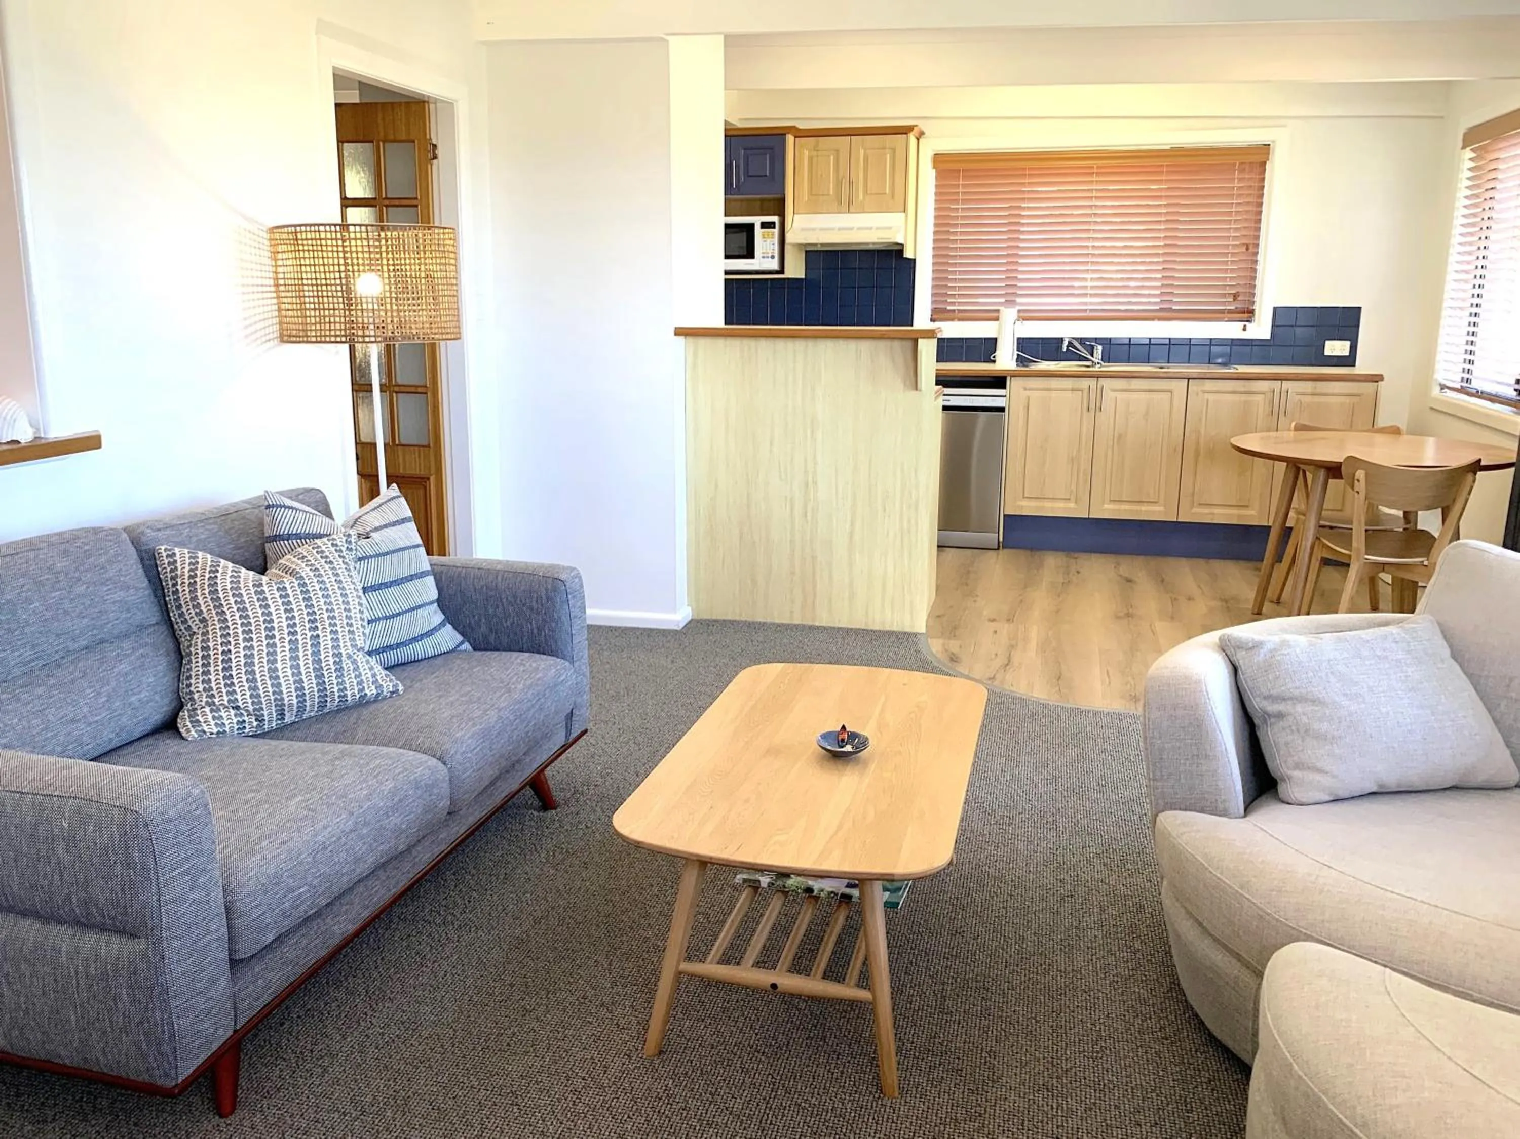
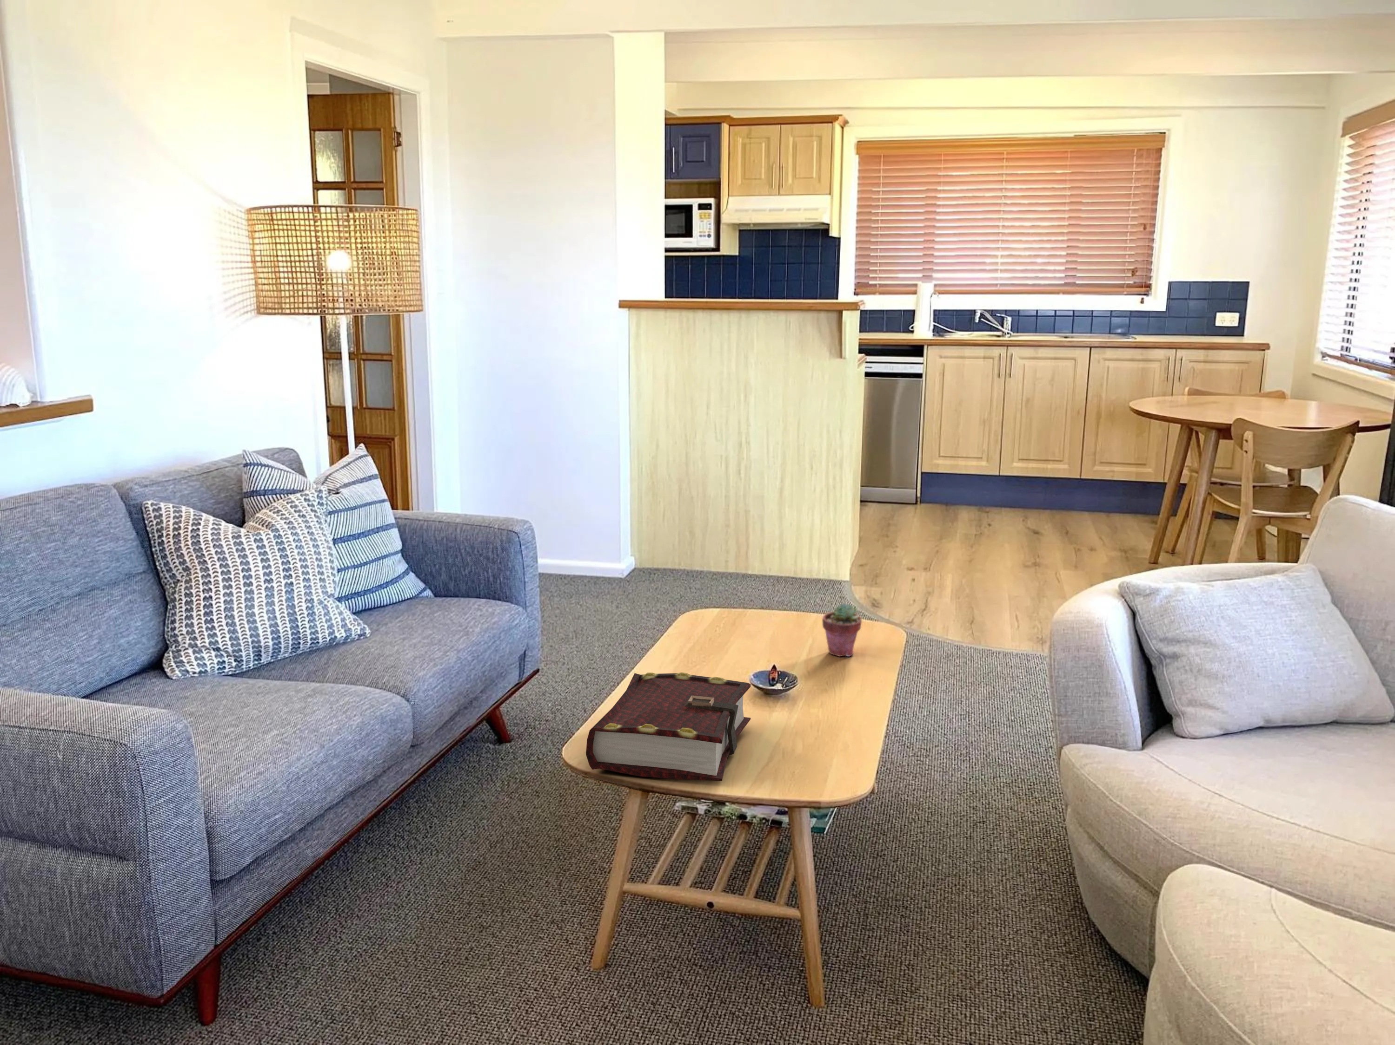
+ book (672, 722)
+ potted succulent (841, 628)
